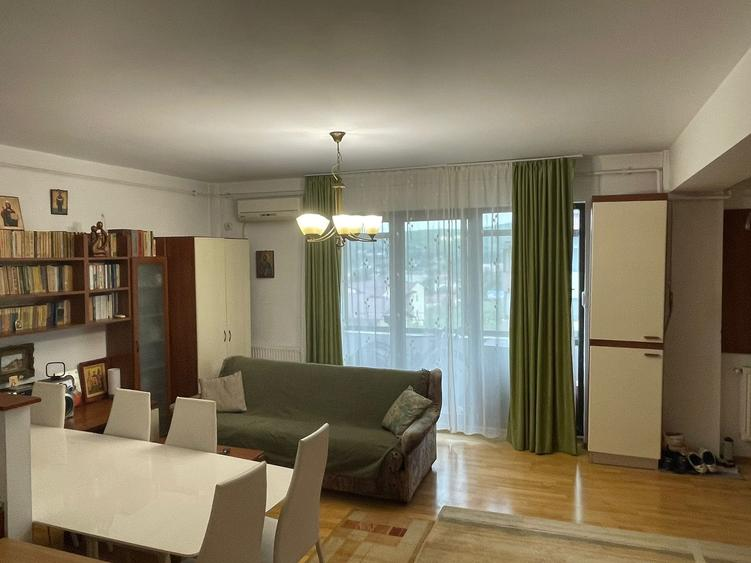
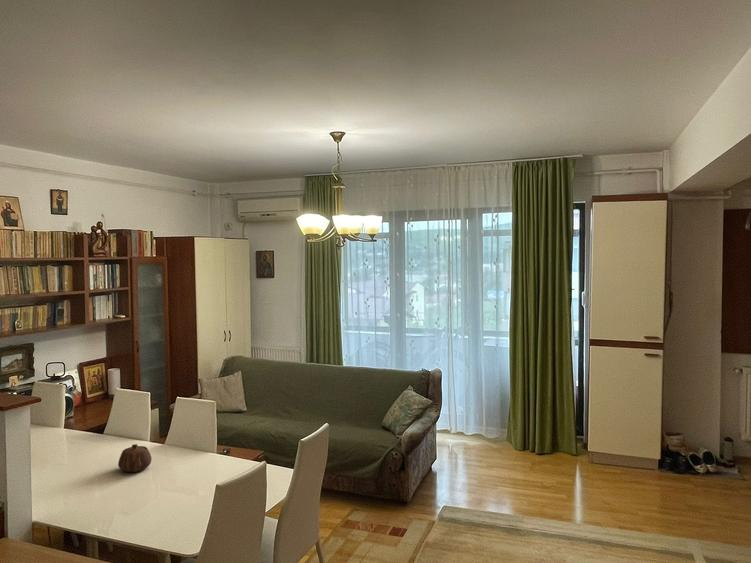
+ teapot (135, 457)
